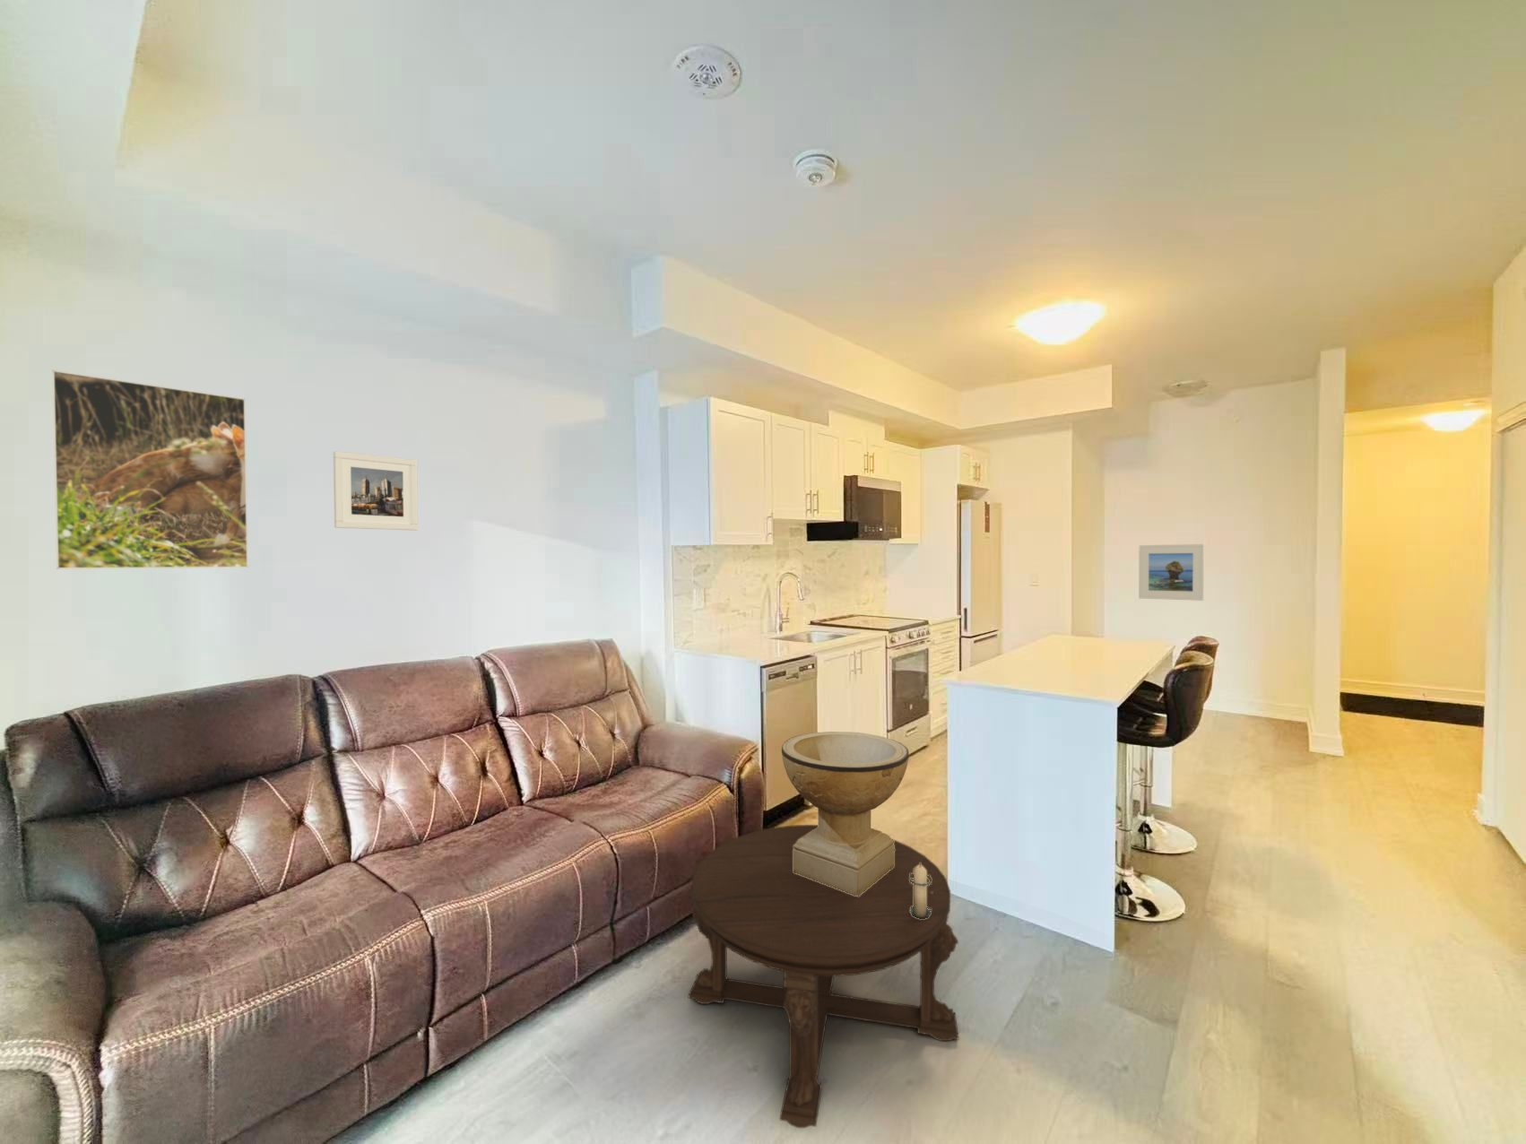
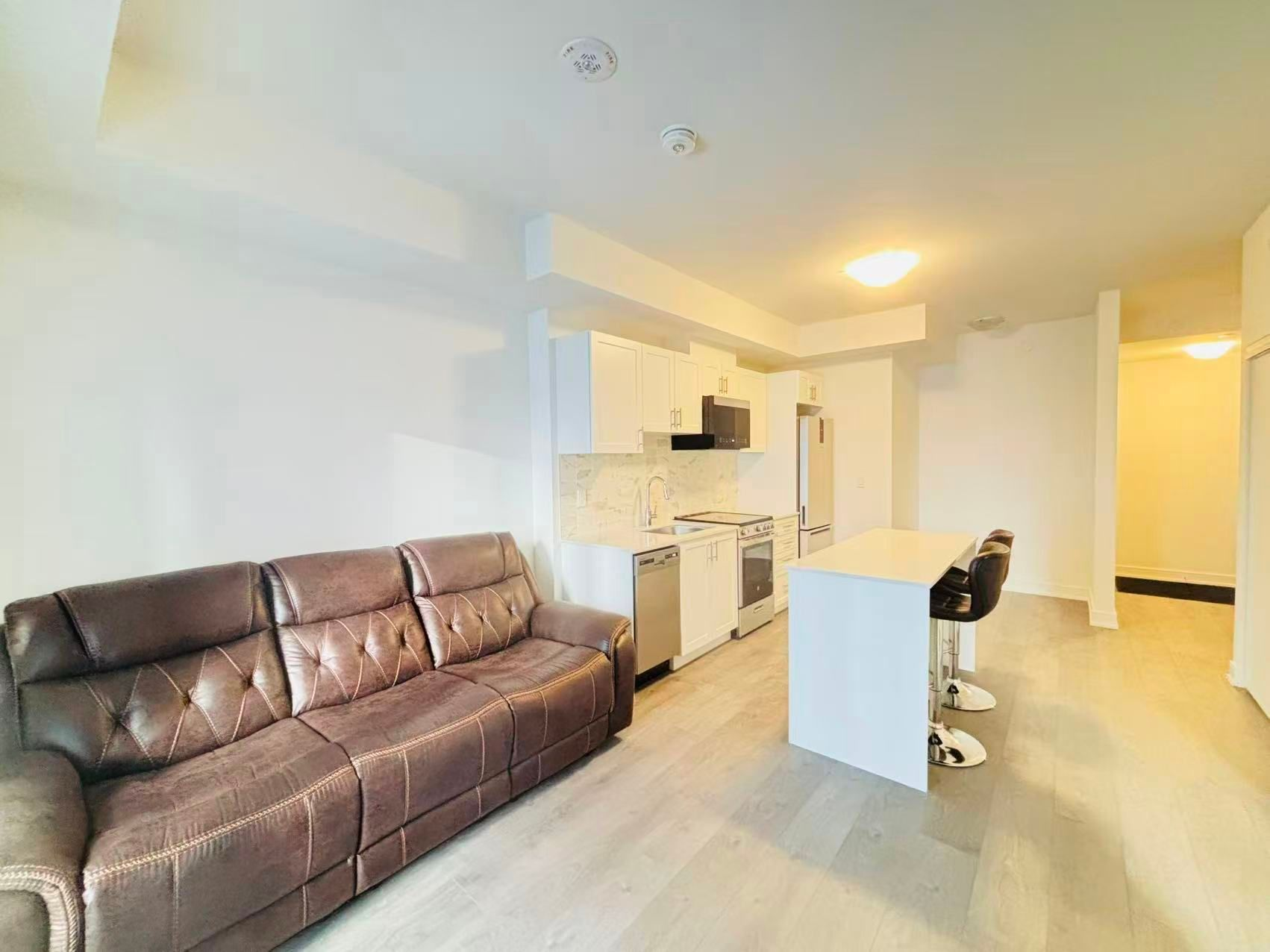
- coffee table (818, 945)
- candle (920, 888)
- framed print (1170, 572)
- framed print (157, 477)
- decorative bowl (844, 808)
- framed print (376, 493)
